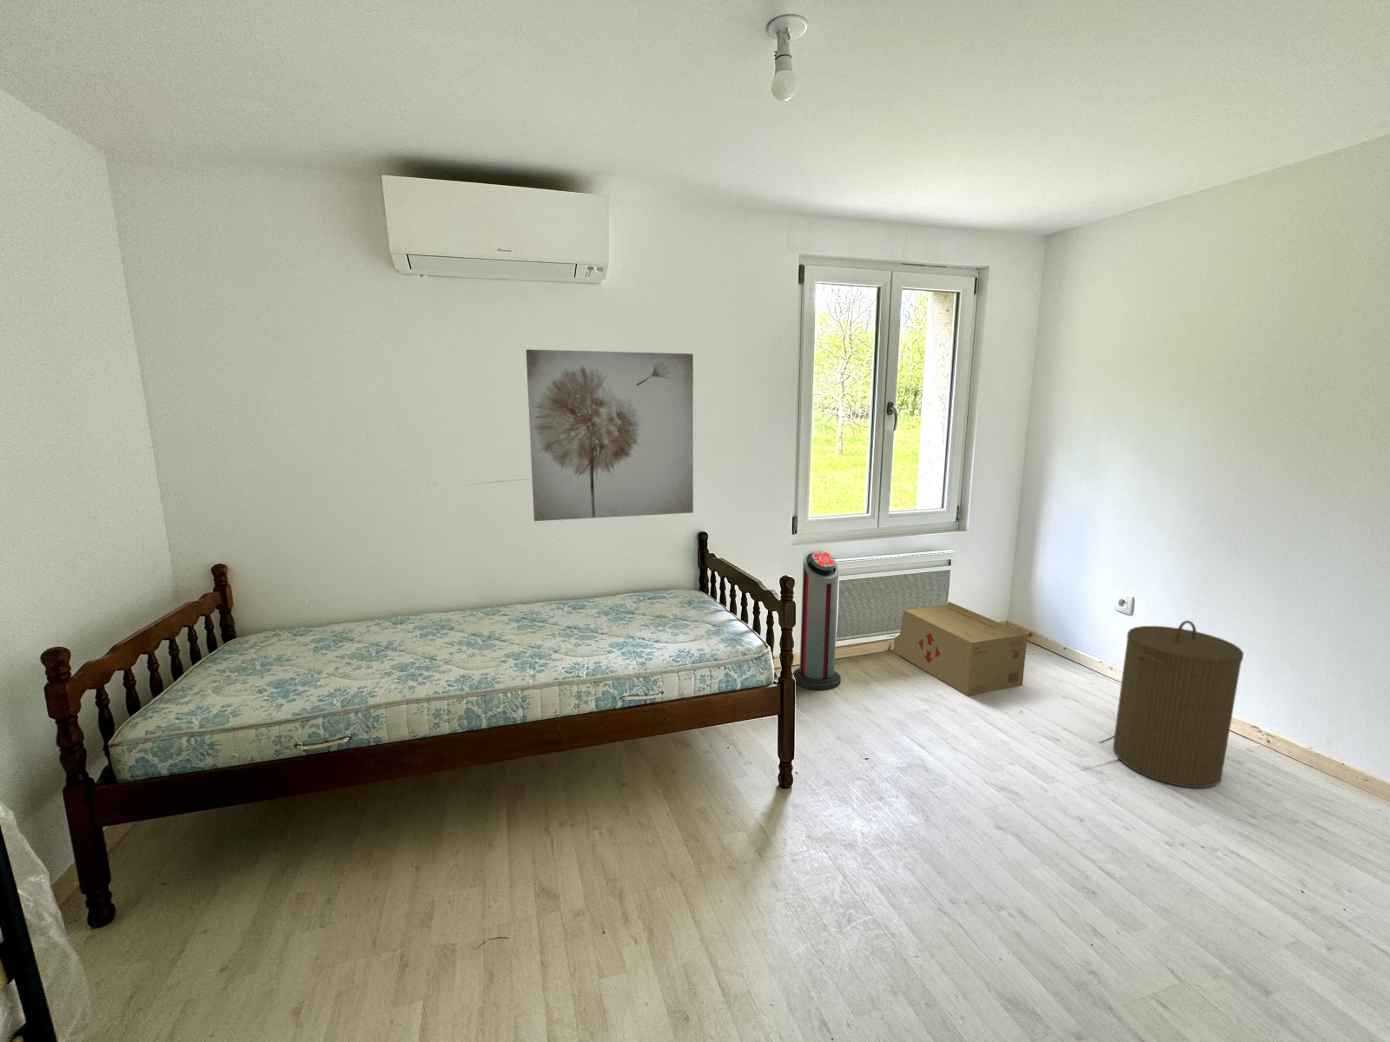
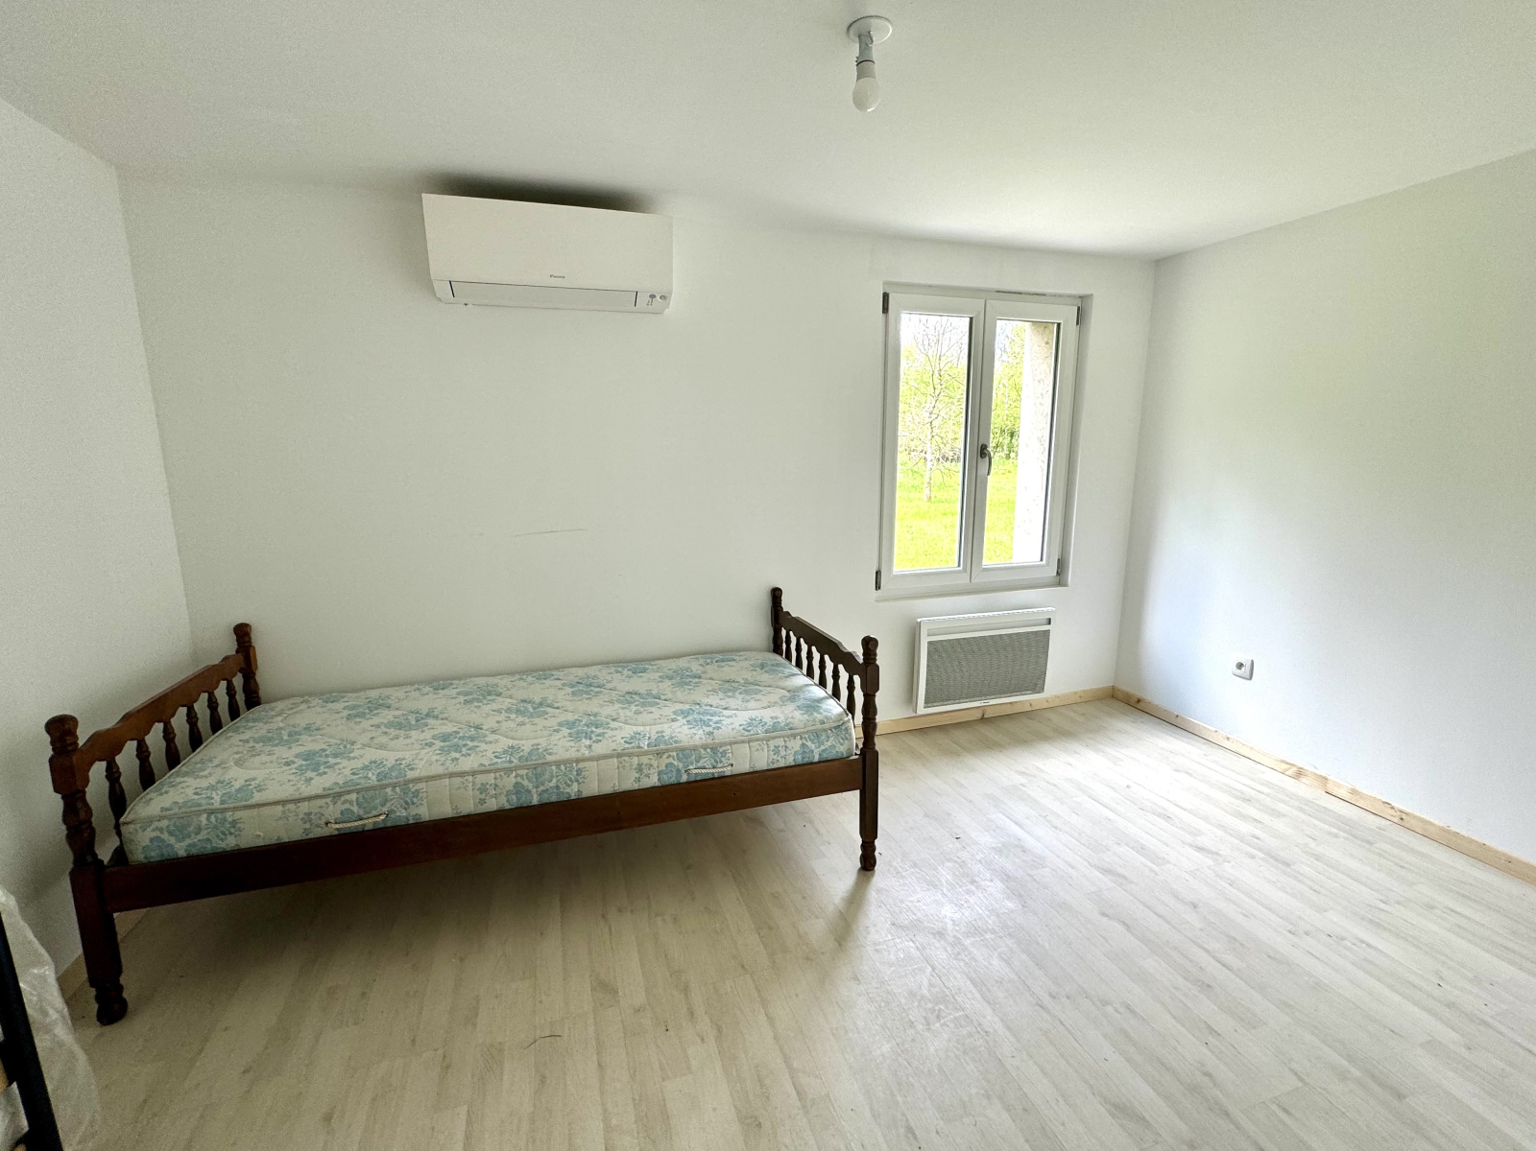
- laundry hamper (1174, 693)
- cardboard box (954, 644)
- air purifier (819, 616)
- wall art (614, 436)
